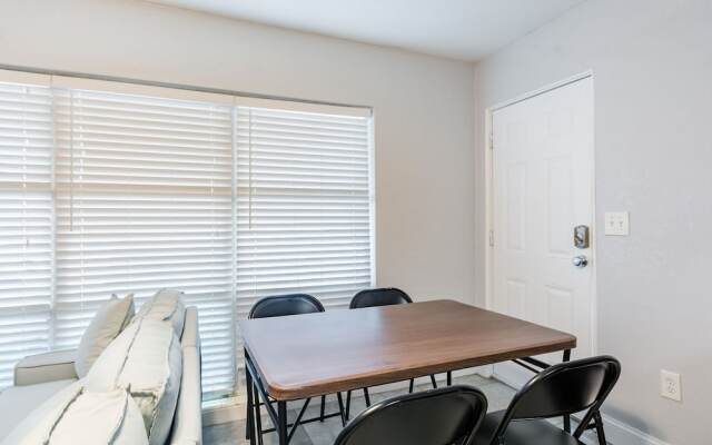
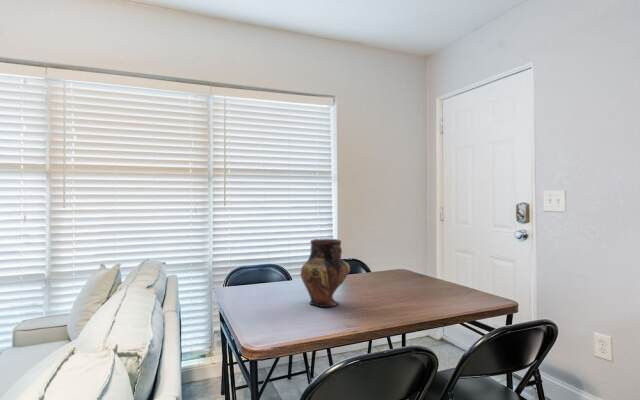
+ vase (324, 271)
